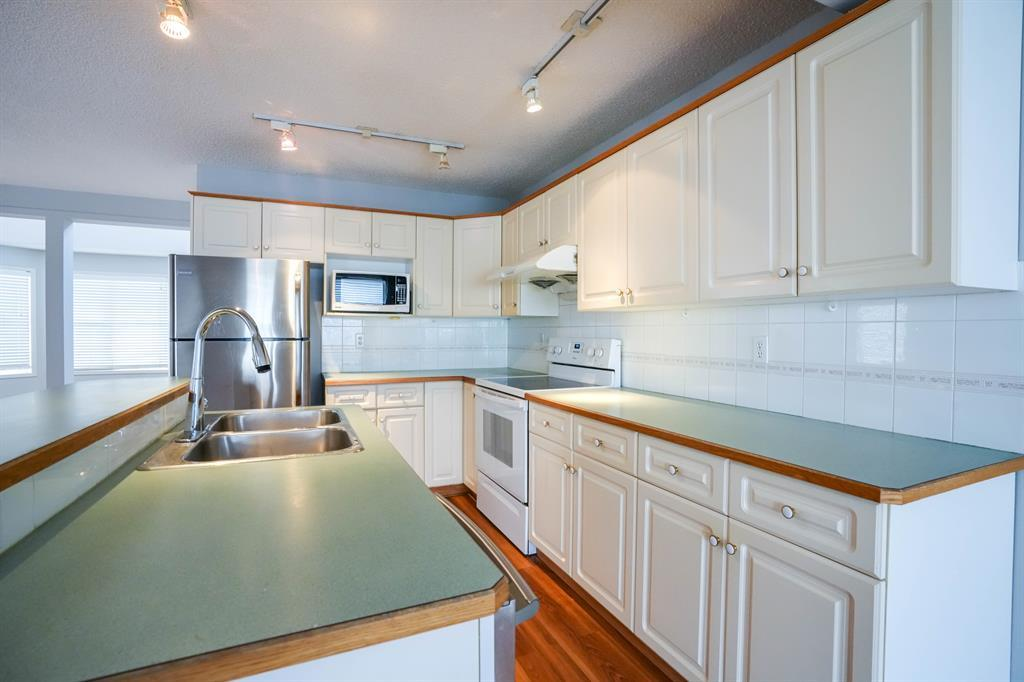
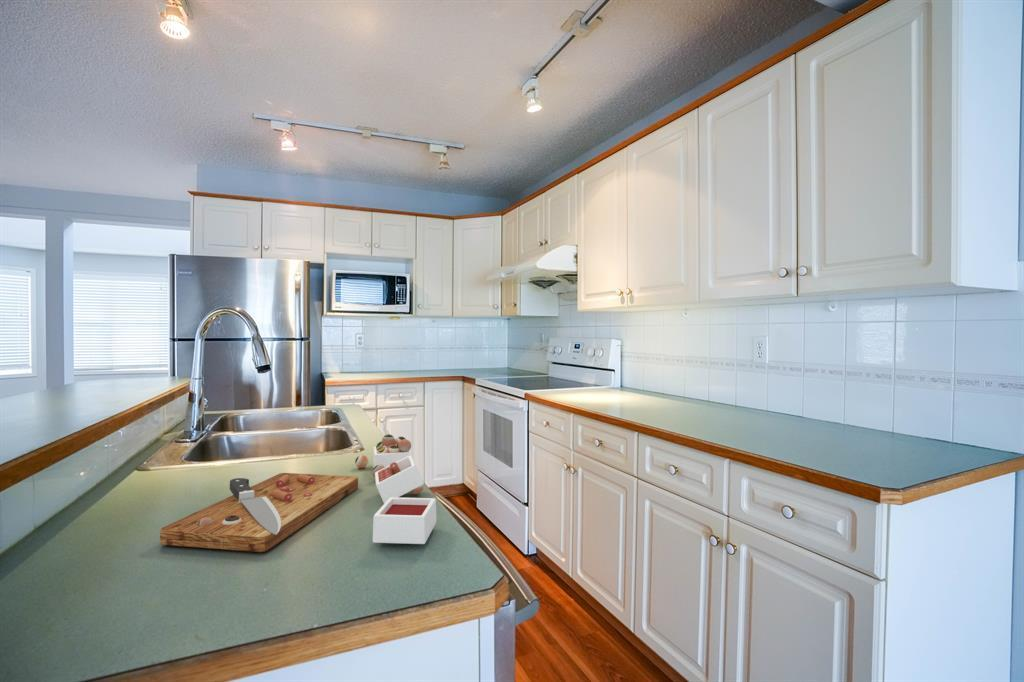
+ cutting board (313, 482)
